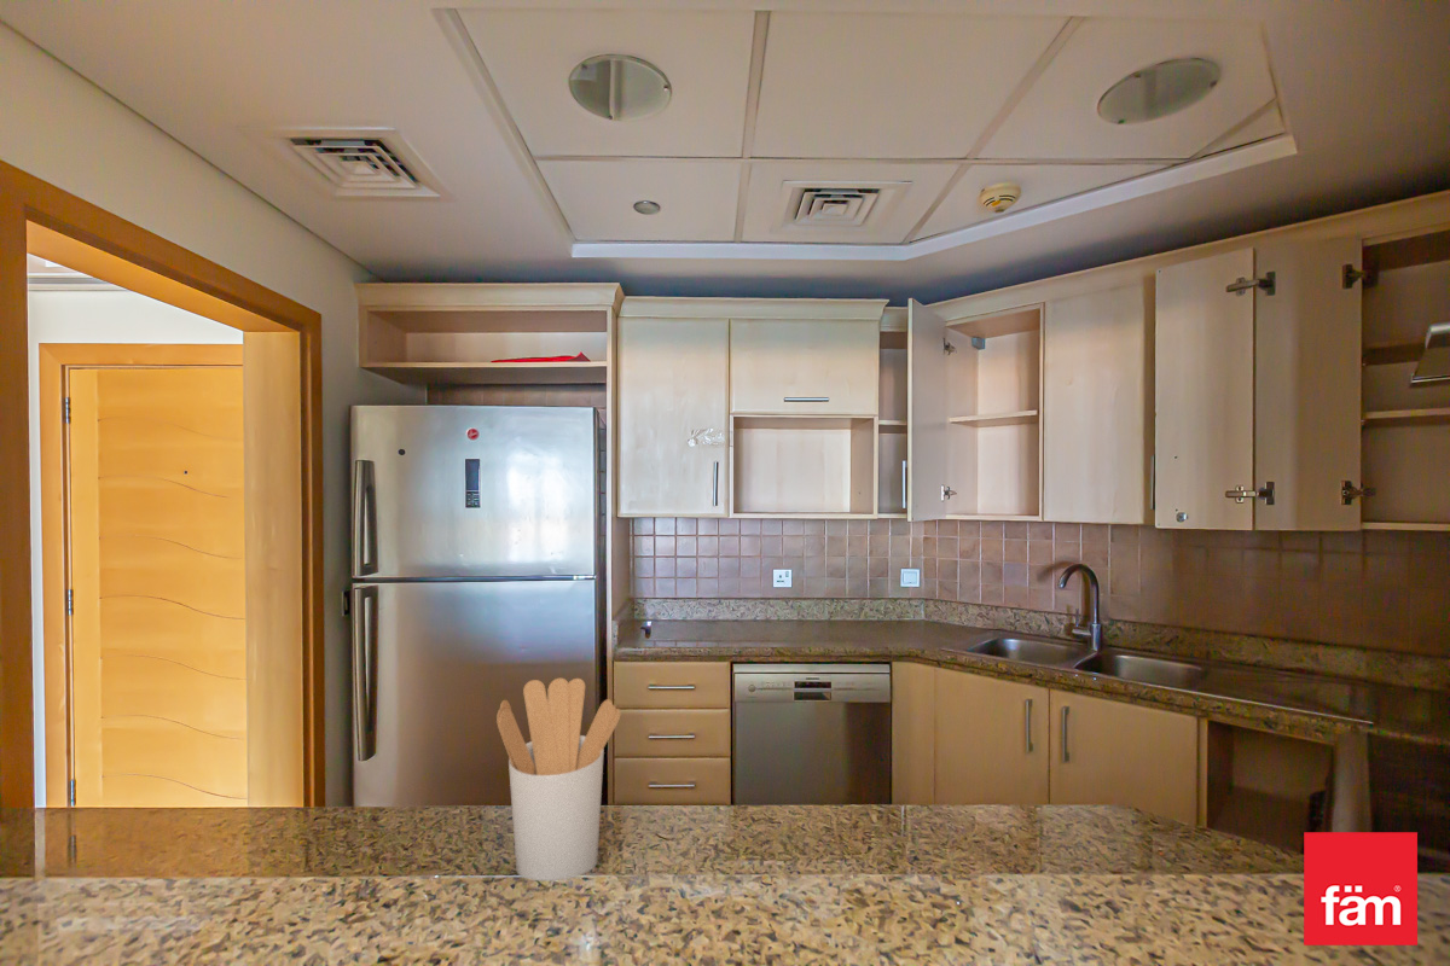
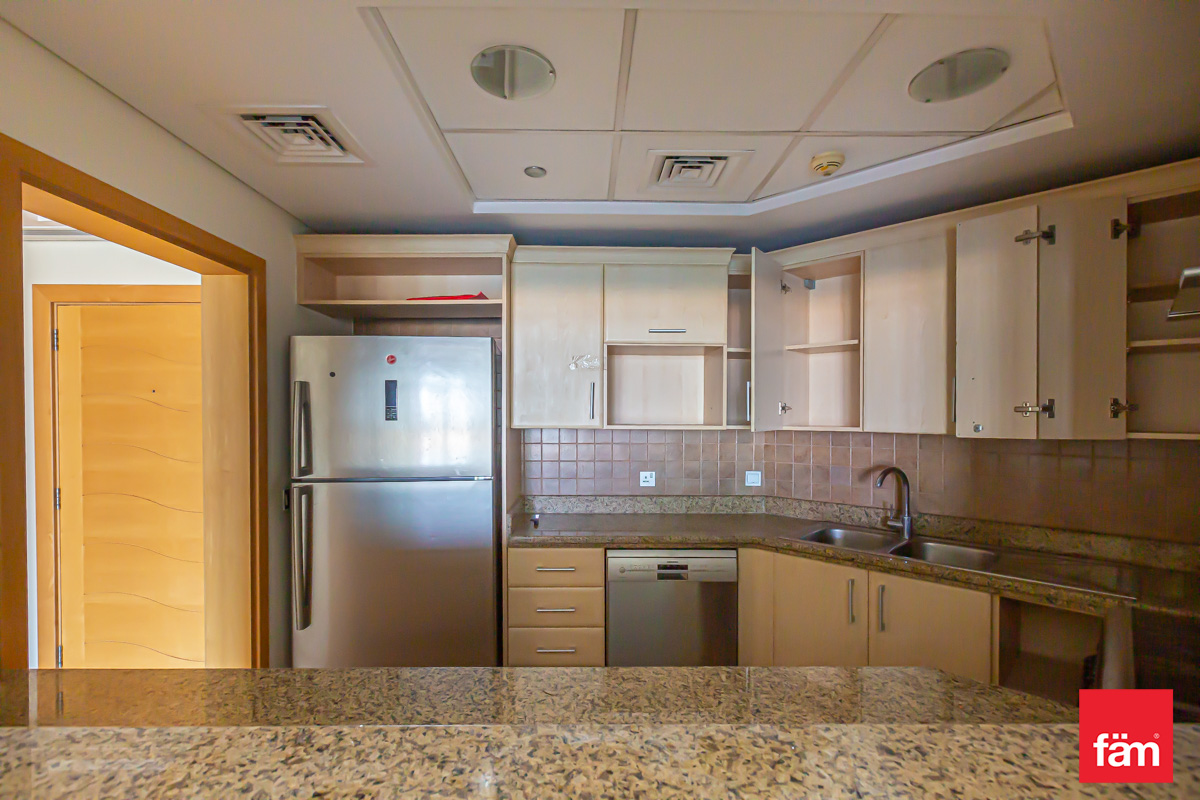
- utensil holder (556, 772)
